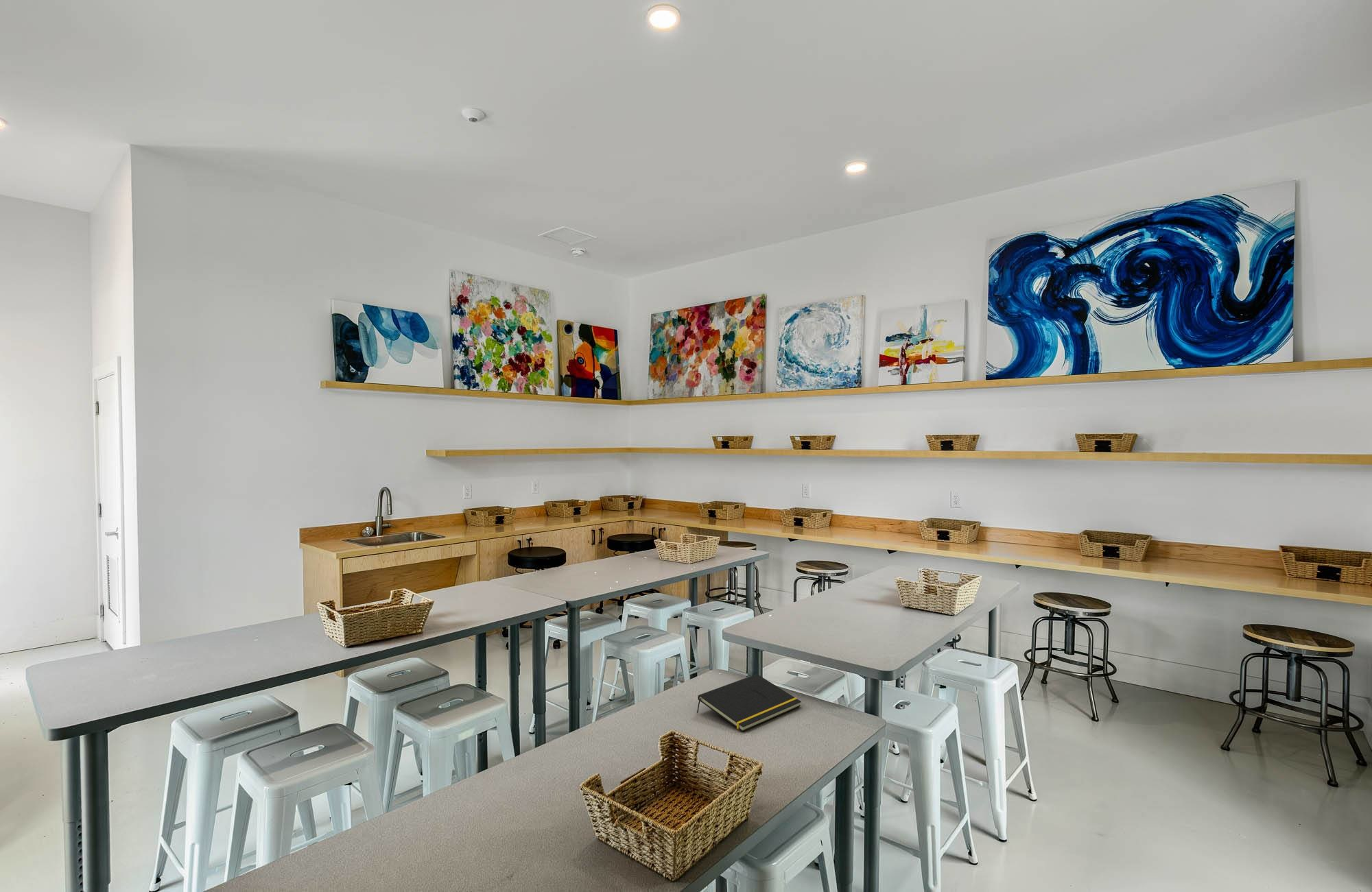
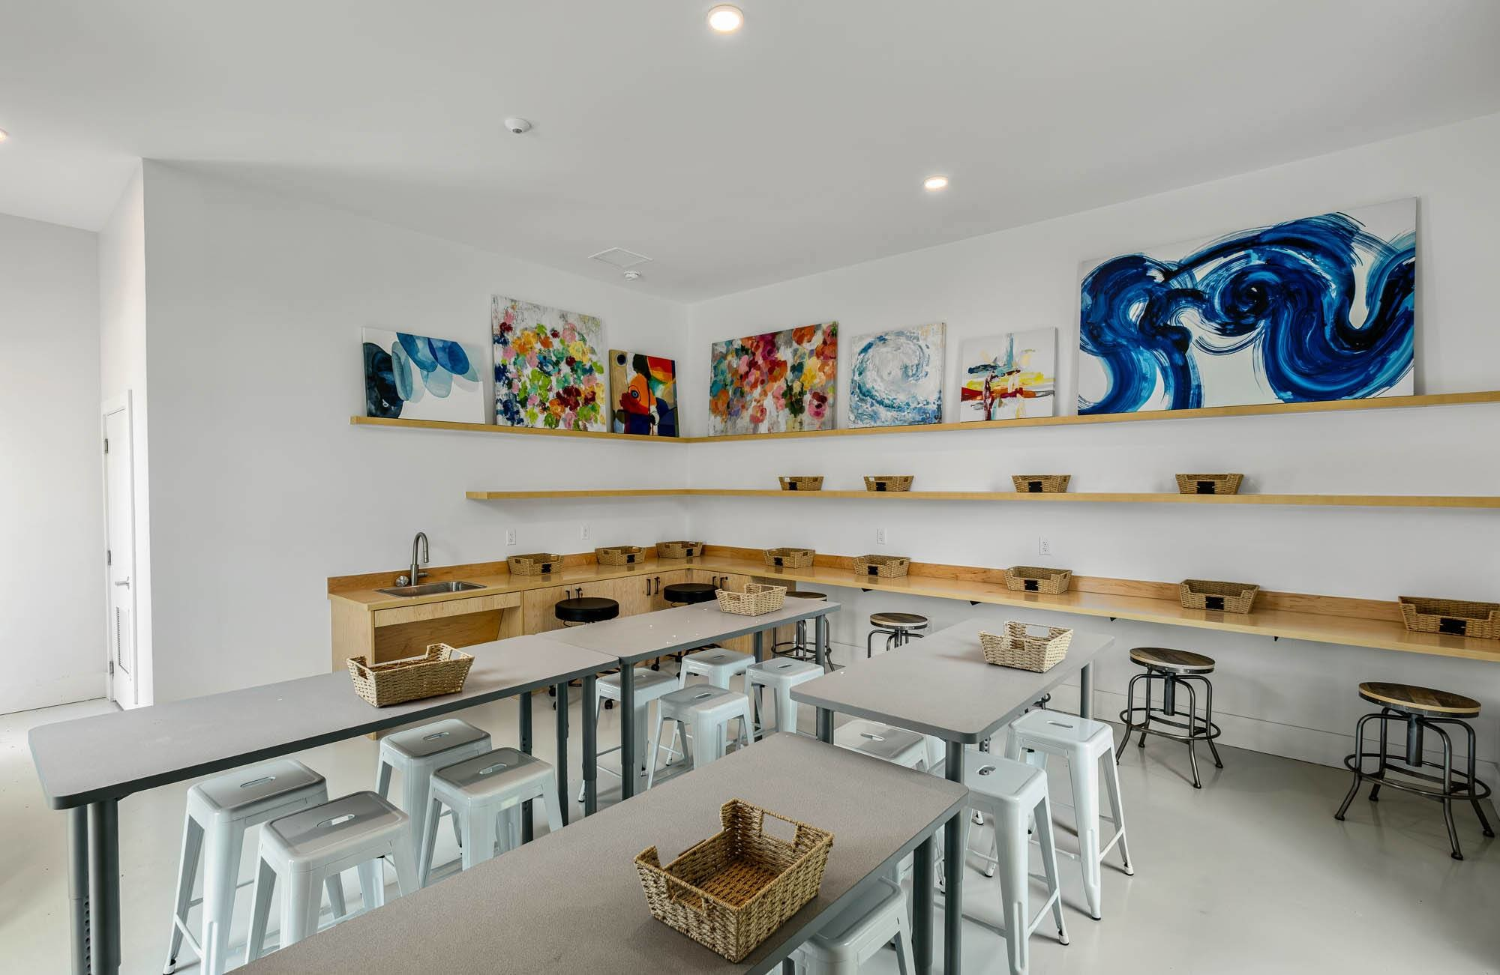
- notepad (750, 700)
